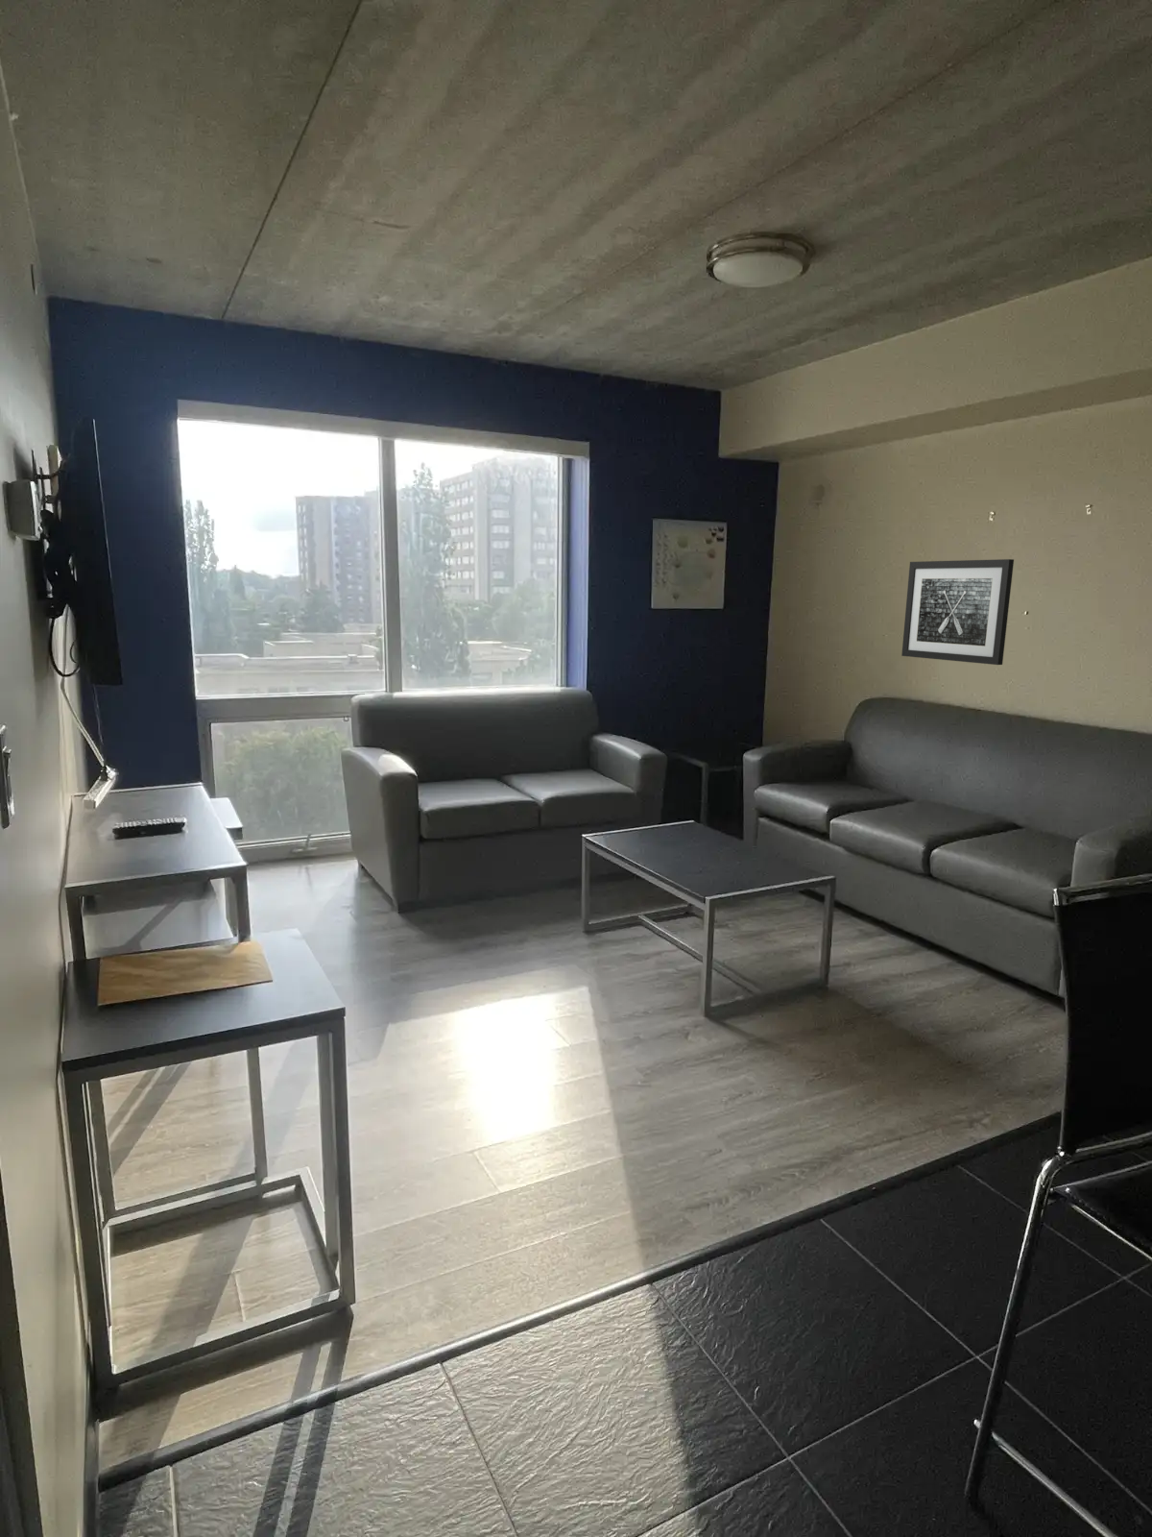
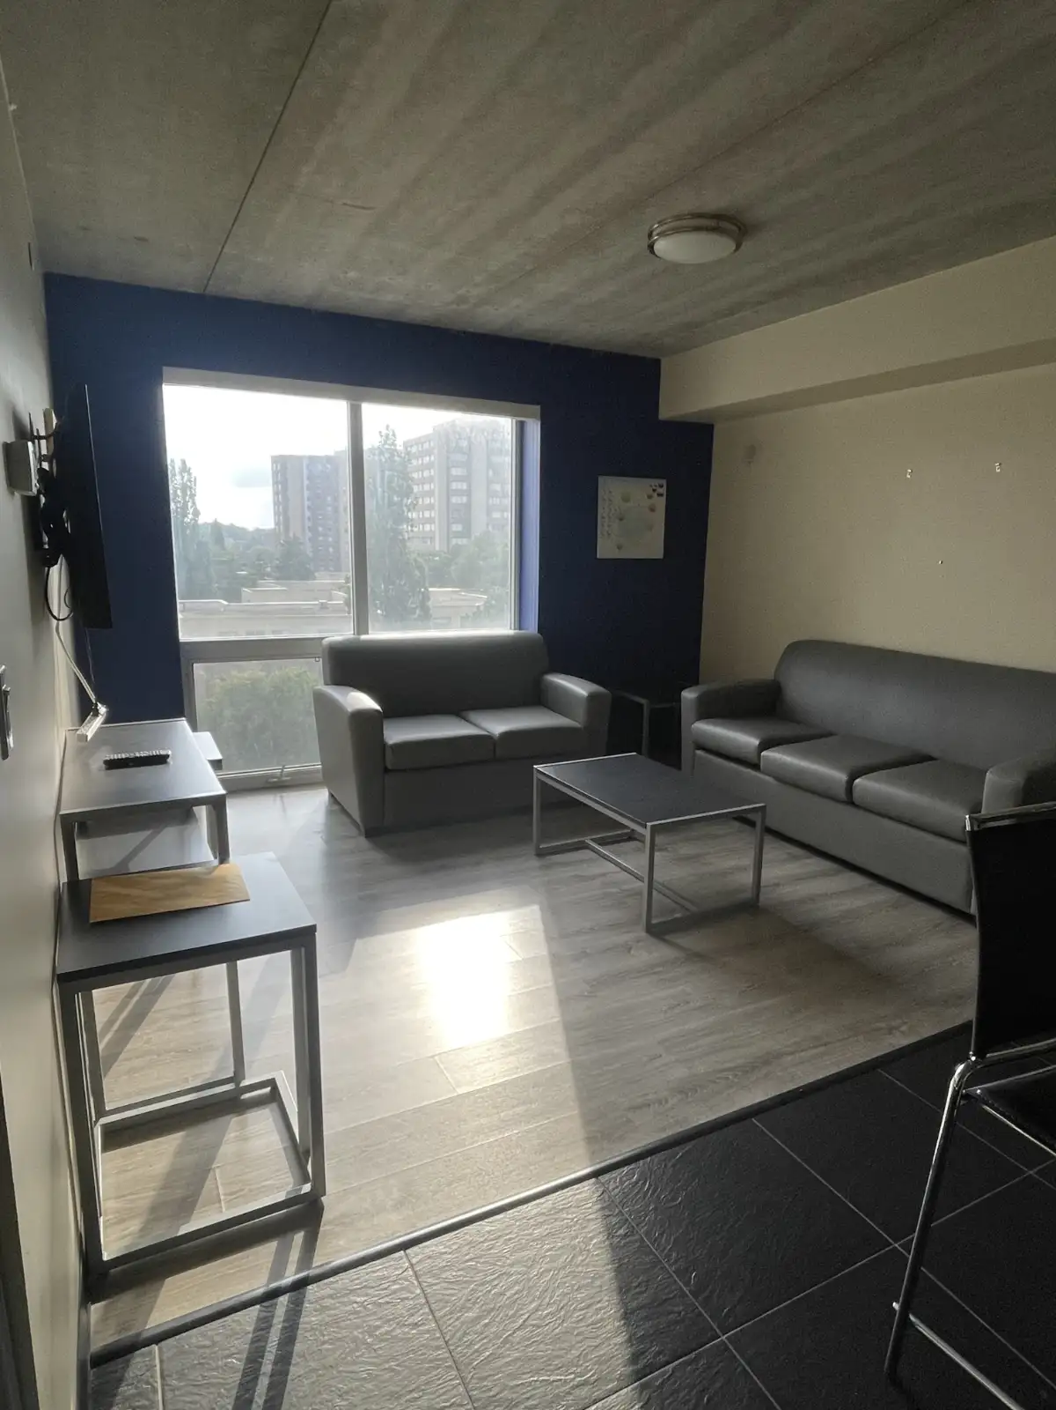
- wall art (954, 610)
